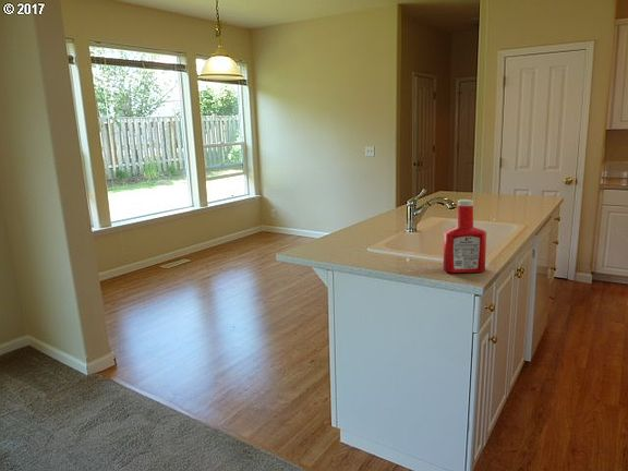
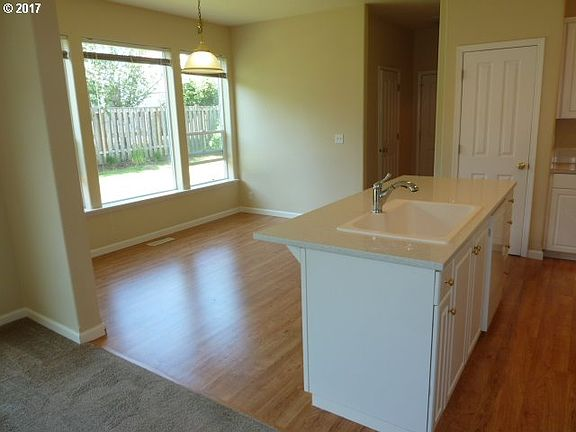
- soap bottle (464, 235)
